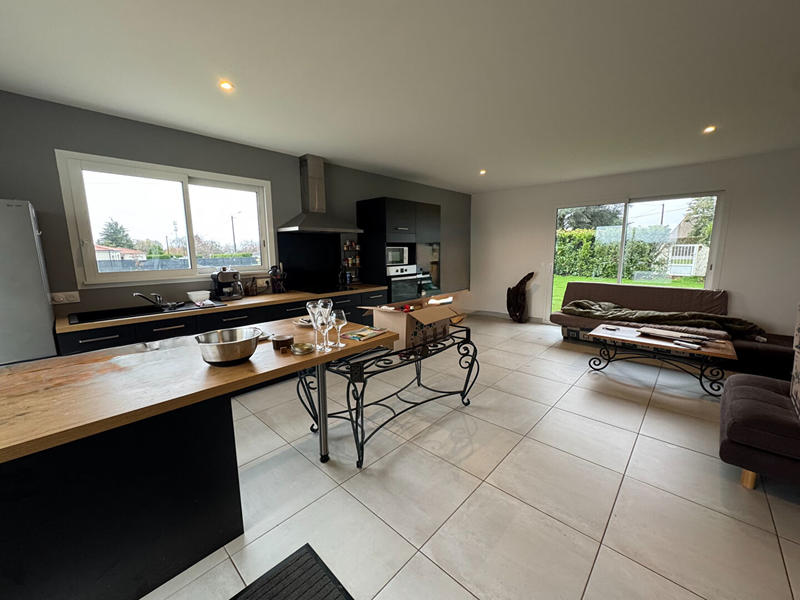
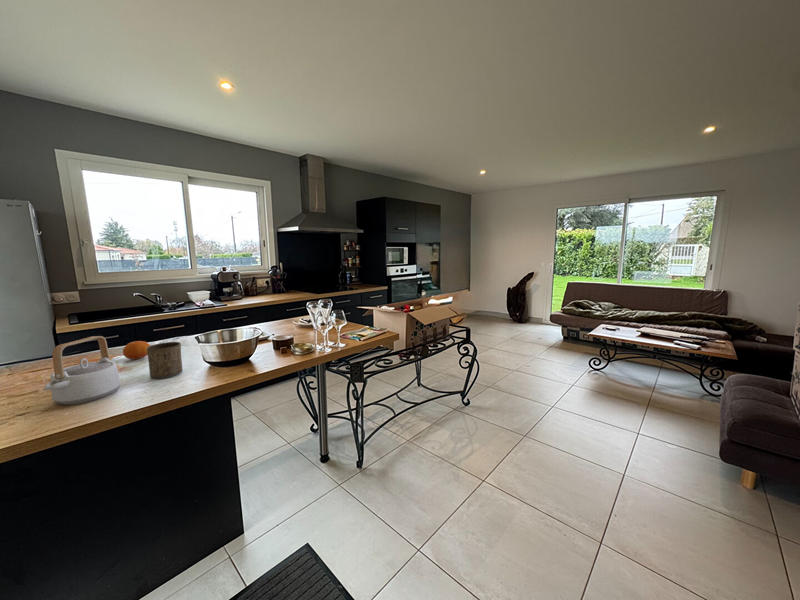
+ cup (165, 359)
+ fruit (137, 349)
+ teapot (79, 369)
